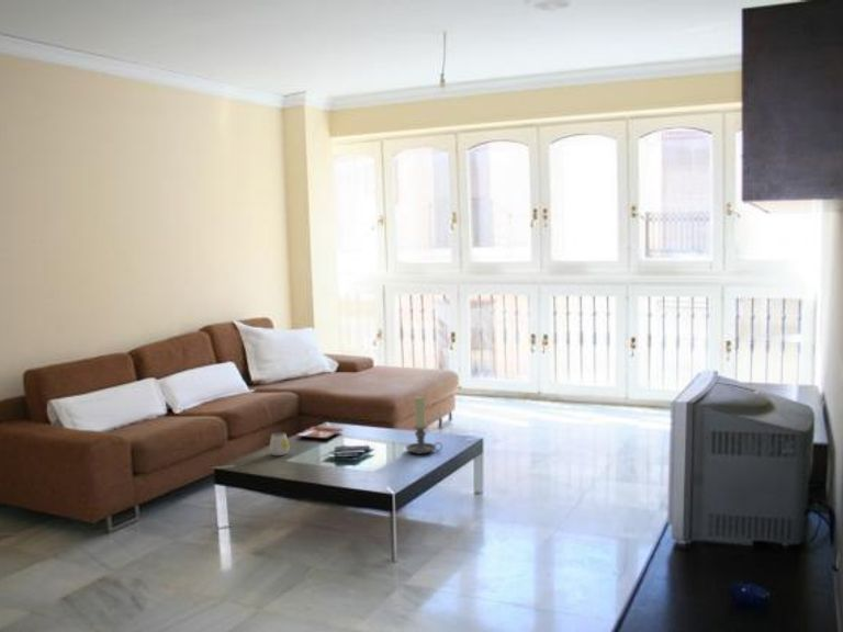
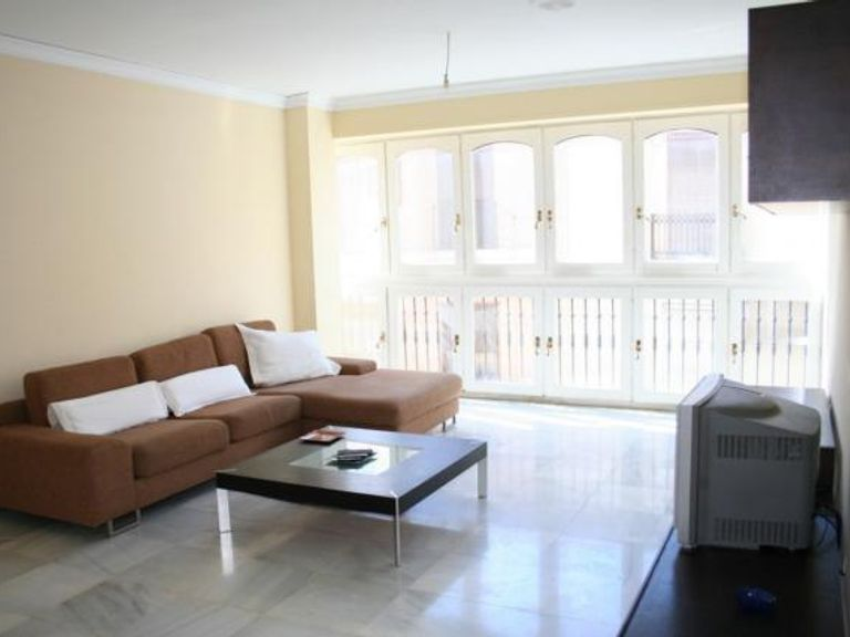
- candle holder (423, 424)
- mug (278, 444)
